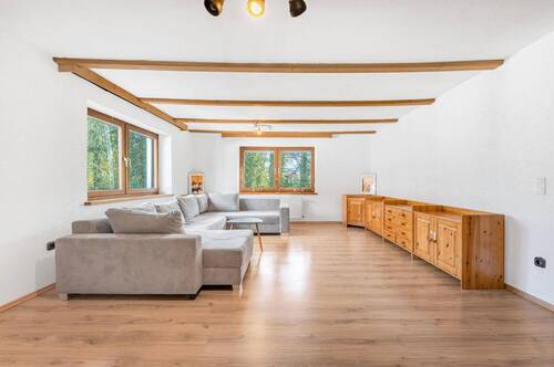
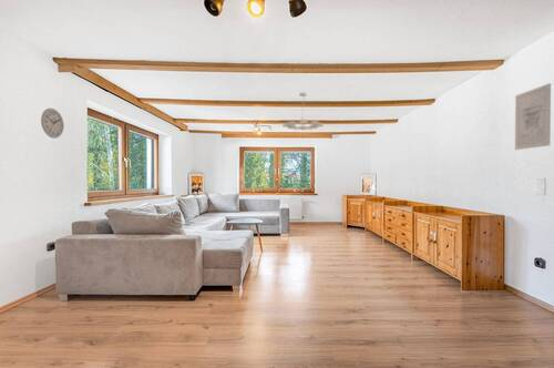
+ wall art (531, 119)
+ wall clock (53, 123)
+ chandelier (302, 110)
